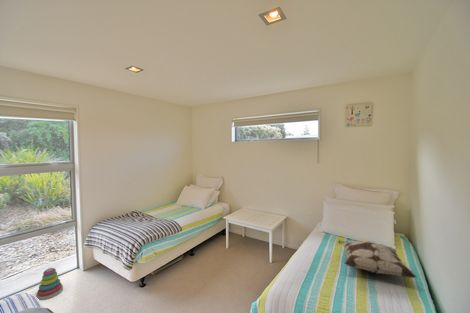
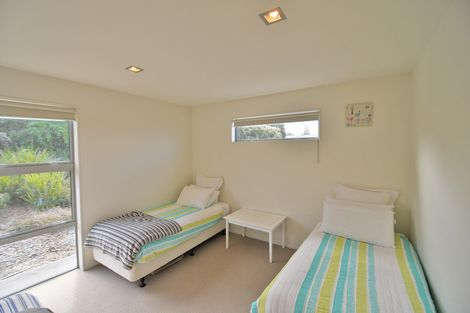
- decorative pillow (370, 255)
- stacking toy (49, 281)
